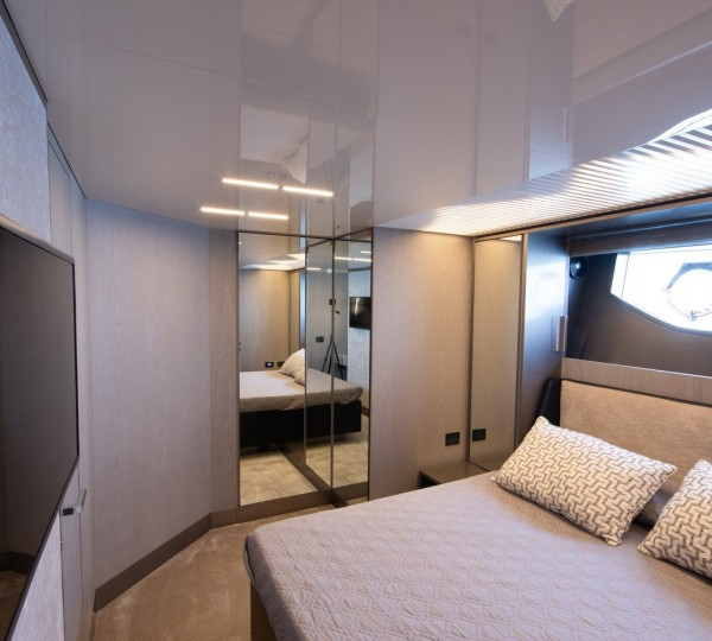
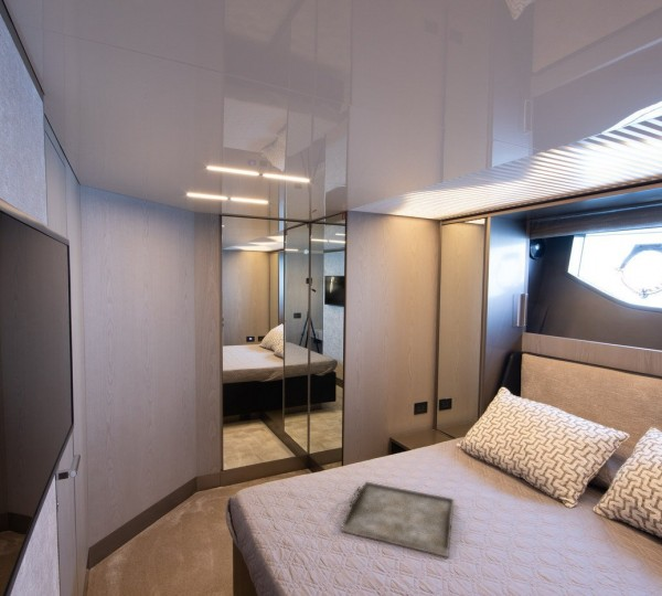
+ serving tray (401, 509)
